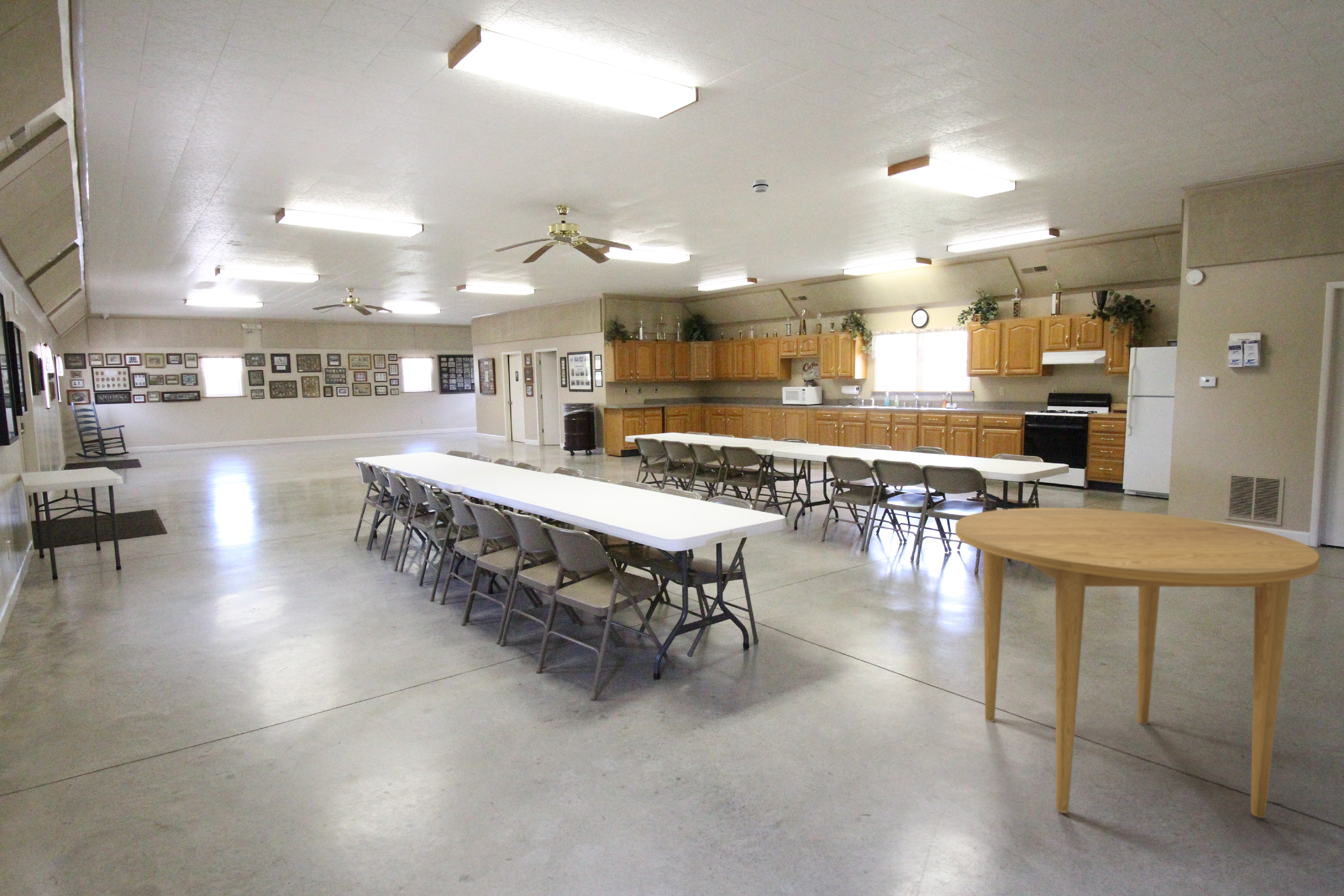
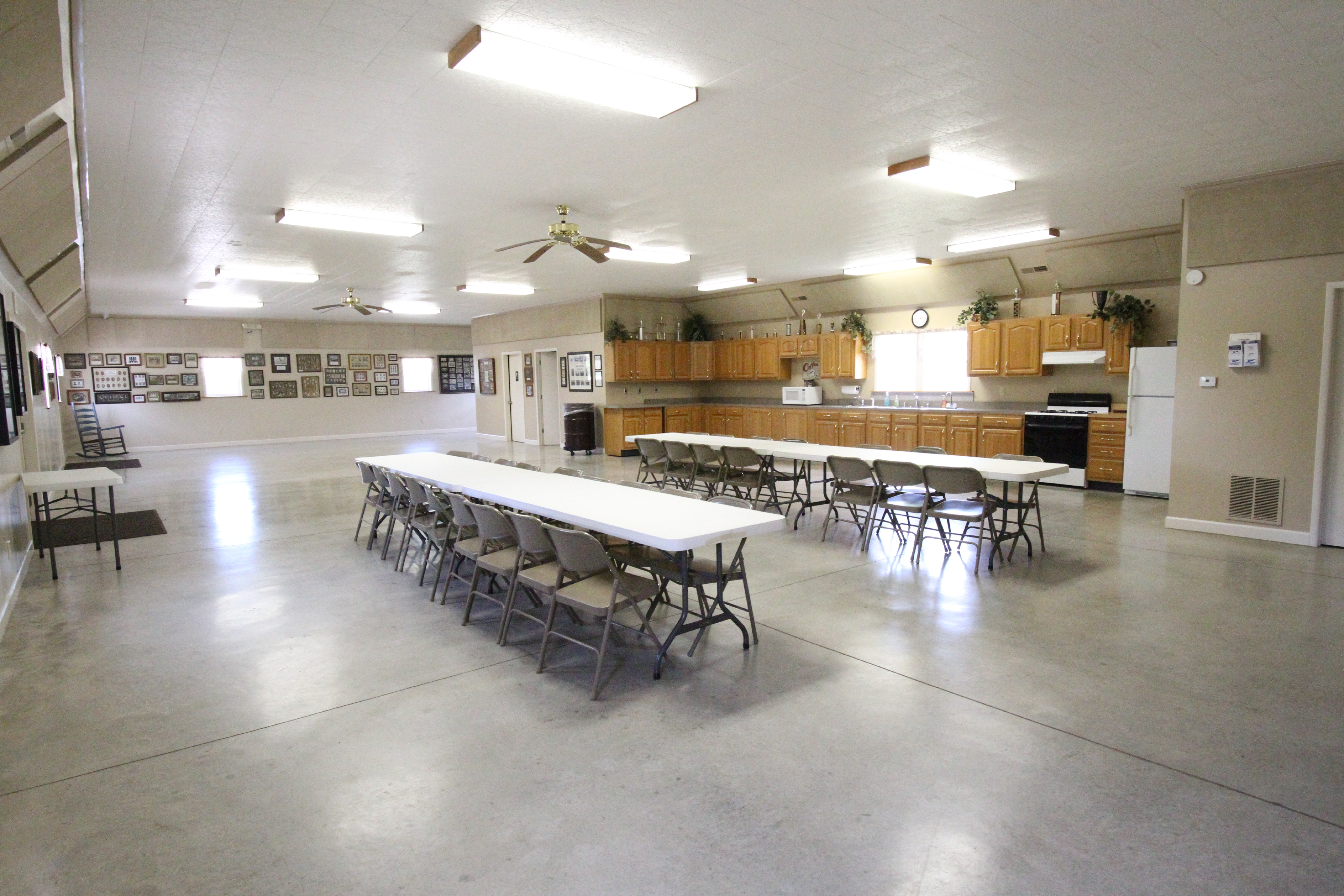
- dining table (1138, 649)
- smoke detector (761, 186)
